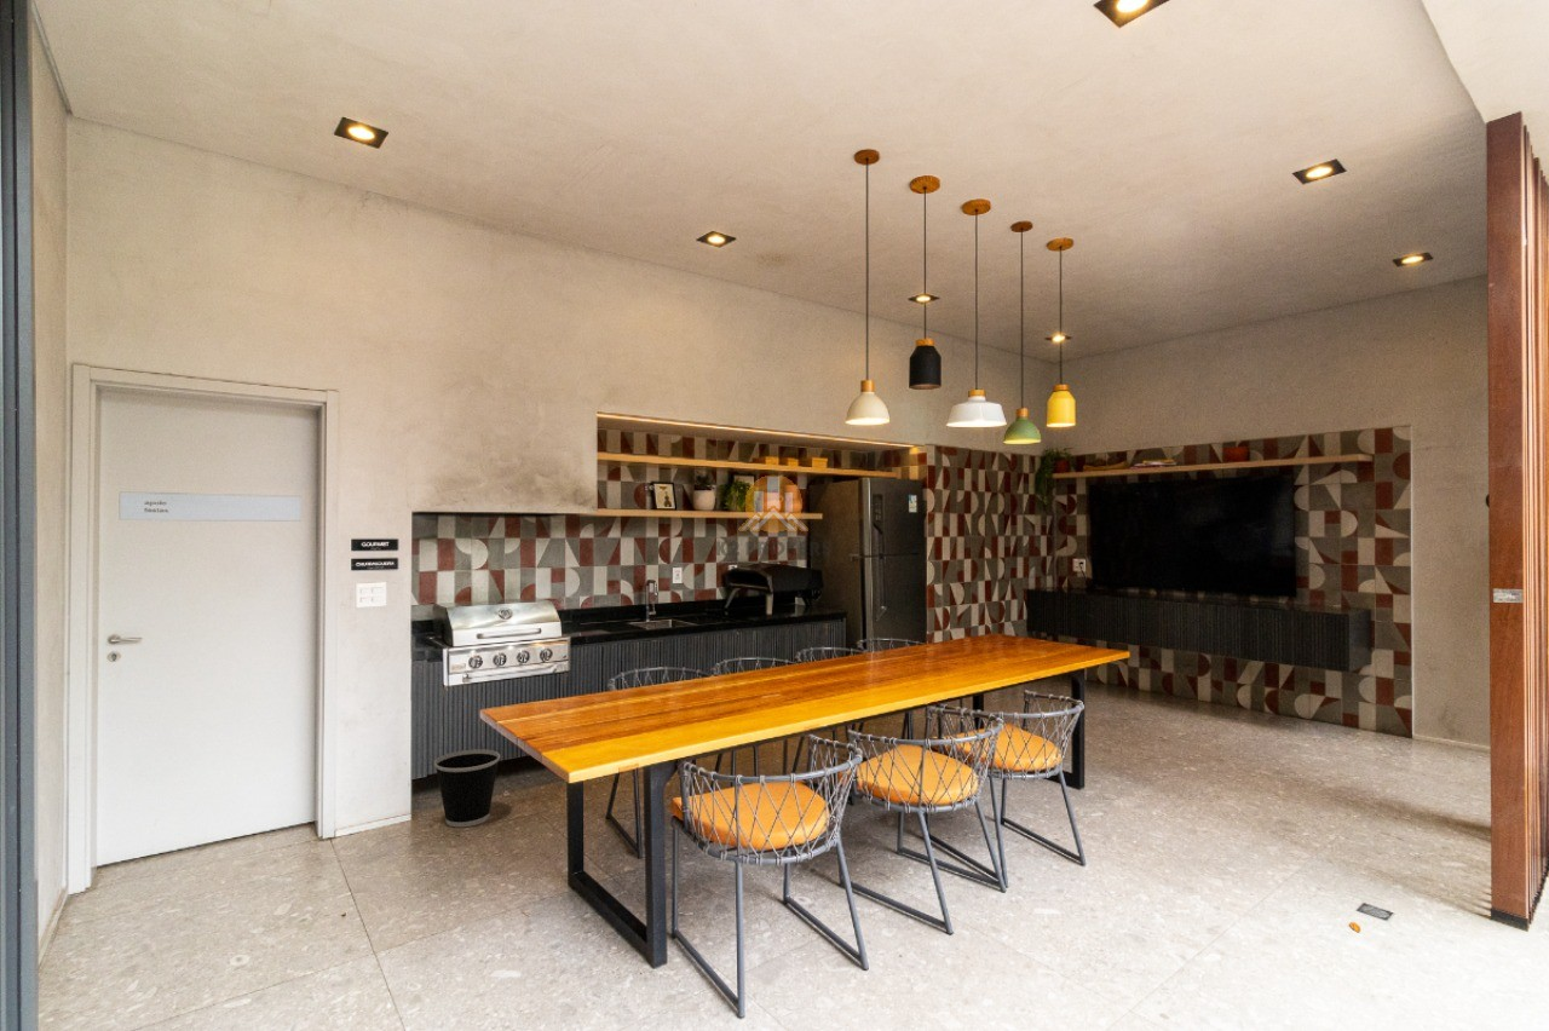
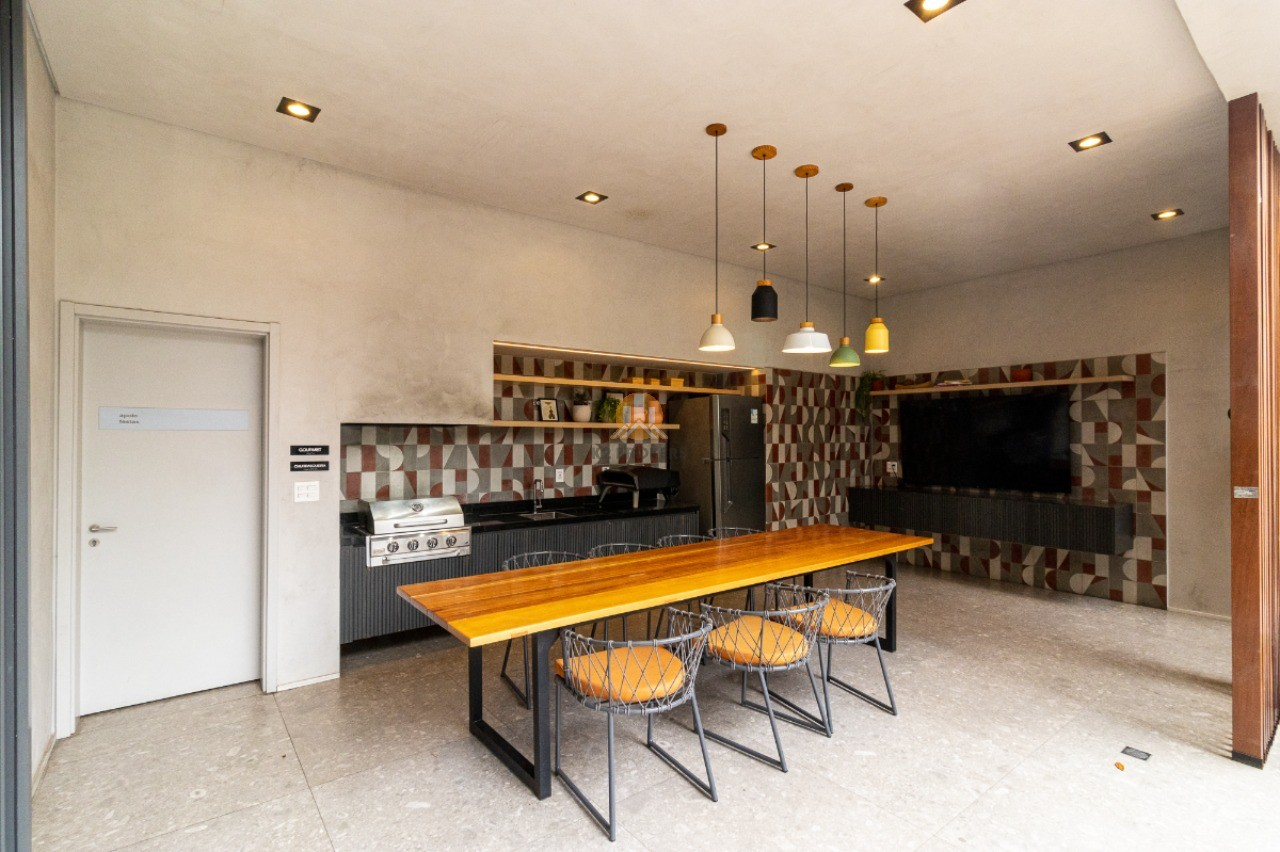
- wastebasket (467, 788)
